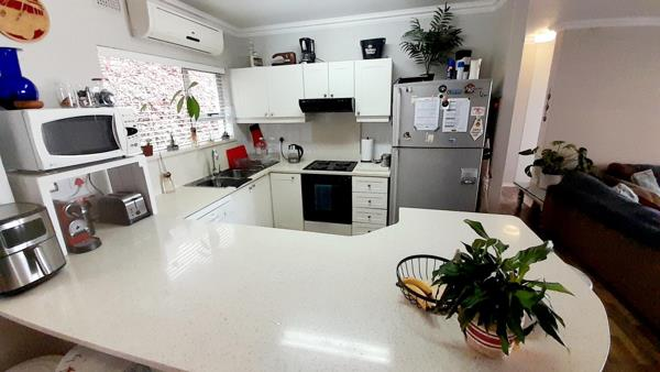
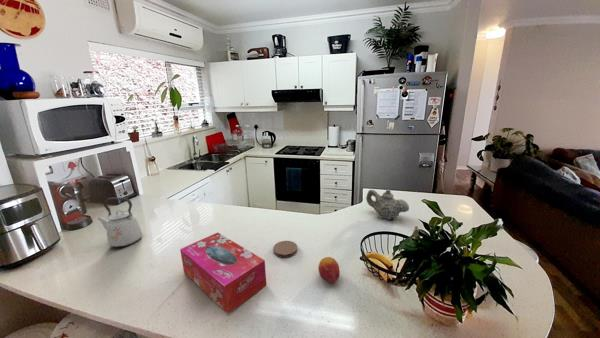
+ coaster (285, 248)
+ kettle (116, 220)
+ teapot (386, 203)
+ tissue box (222, 266)
+ fruit (328, 268)
